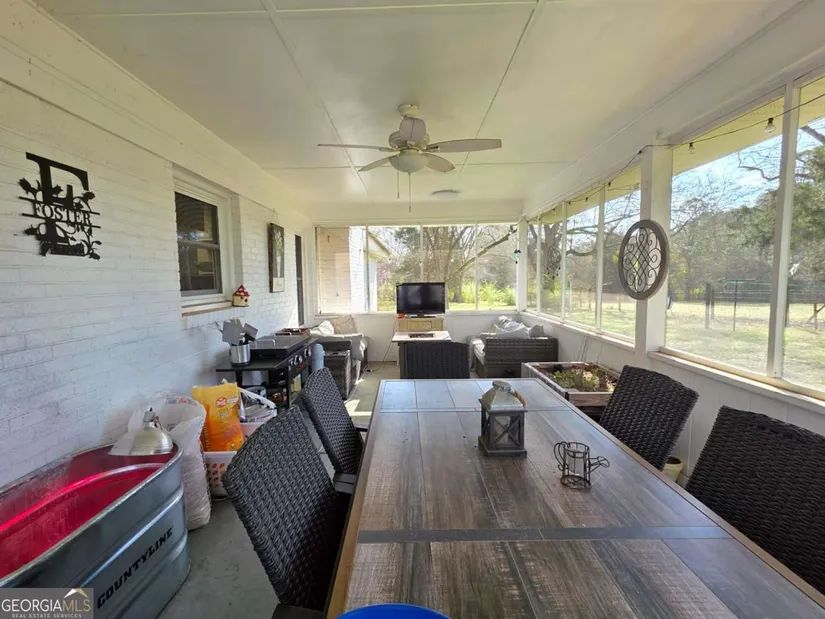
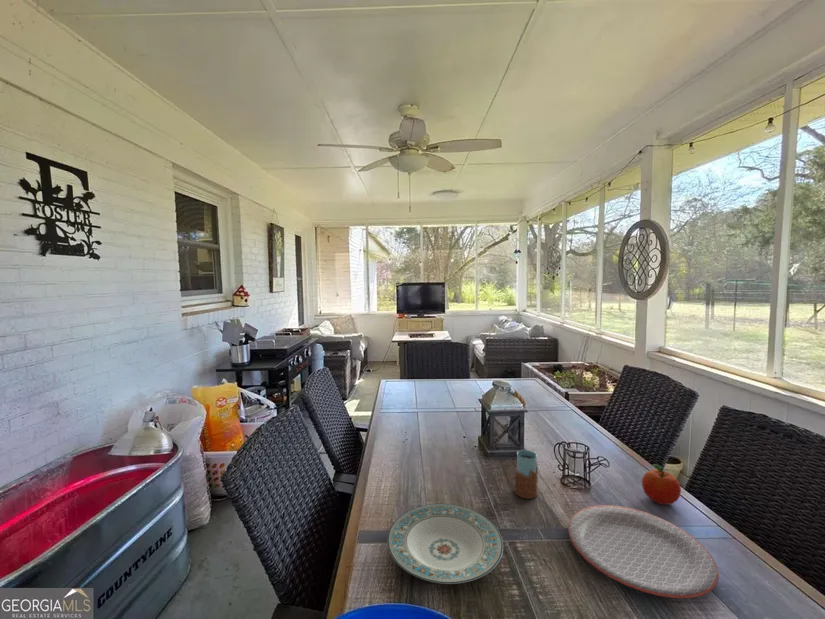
+ fruit (661, 484)
+ plate (444, 544)
+ drinking glass (521, 474)
+ plate (636, 547)
